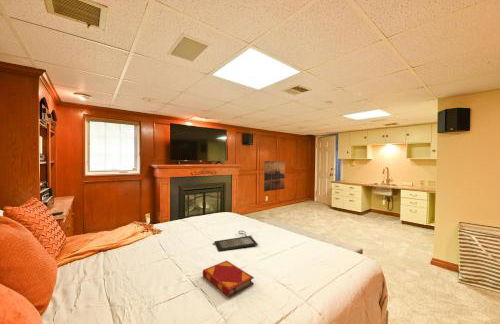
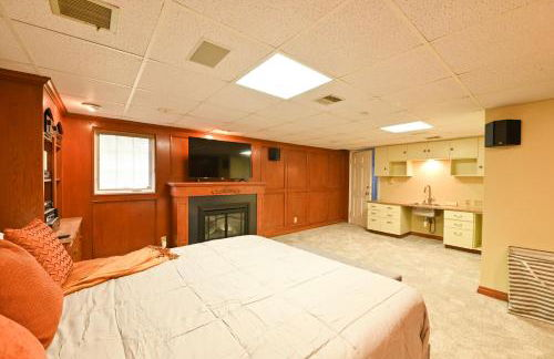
- hardback book (227, 276)
- clutch bag (237, 242)
- wall art (274, 175)
